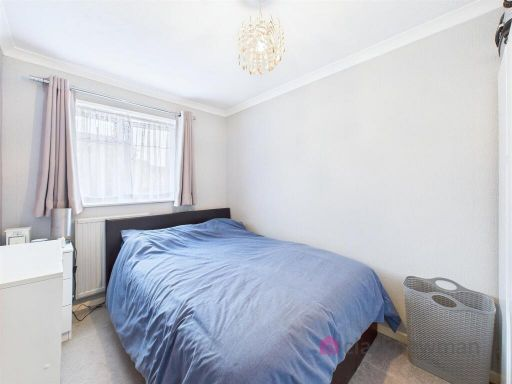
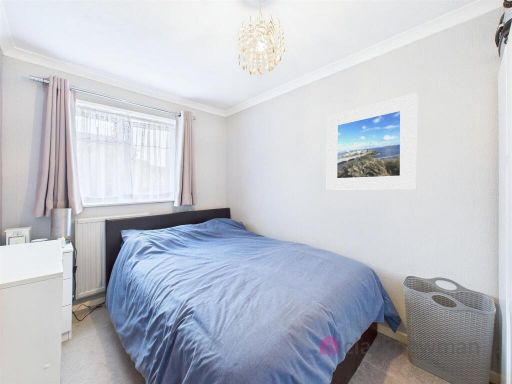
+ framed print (365, 147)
